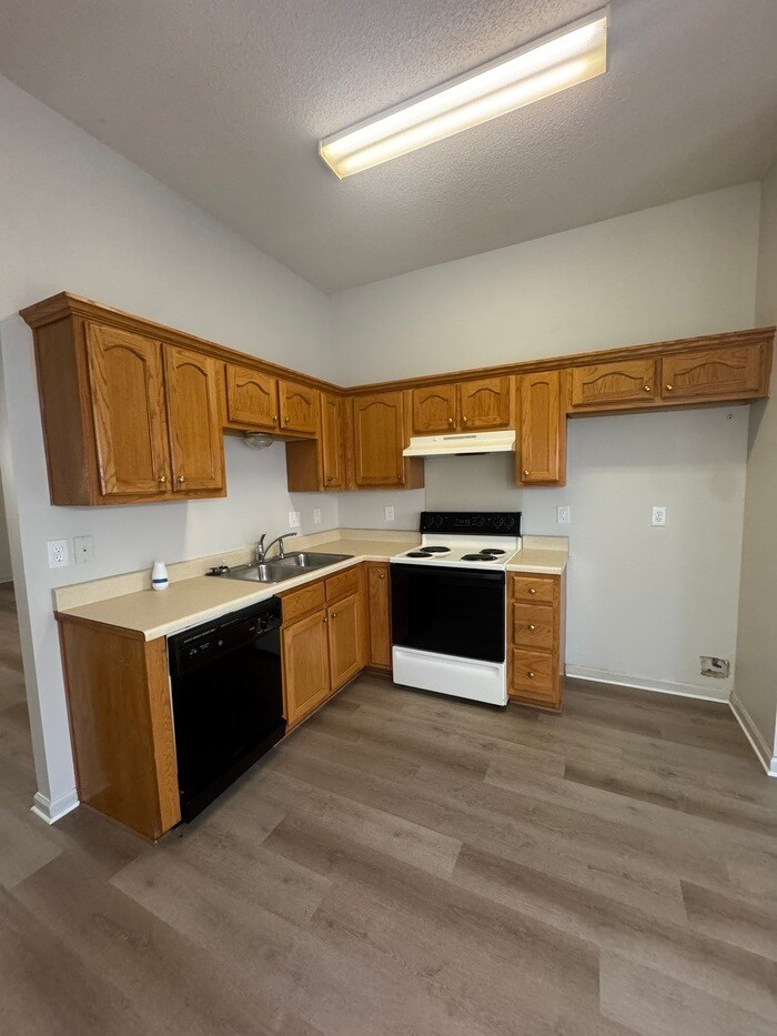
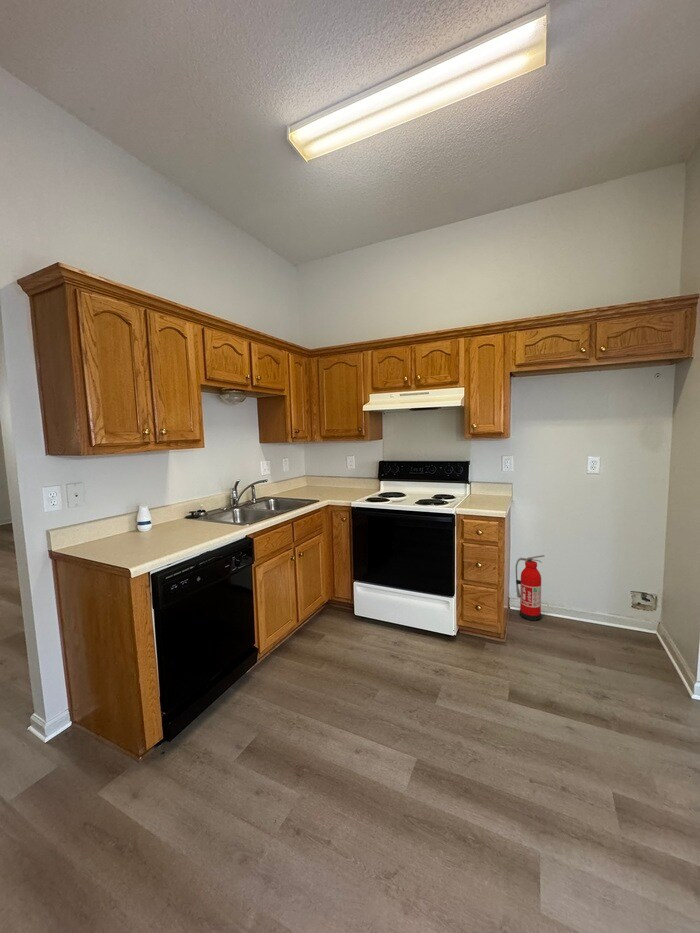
+ fire extinguisher (529, 584)
